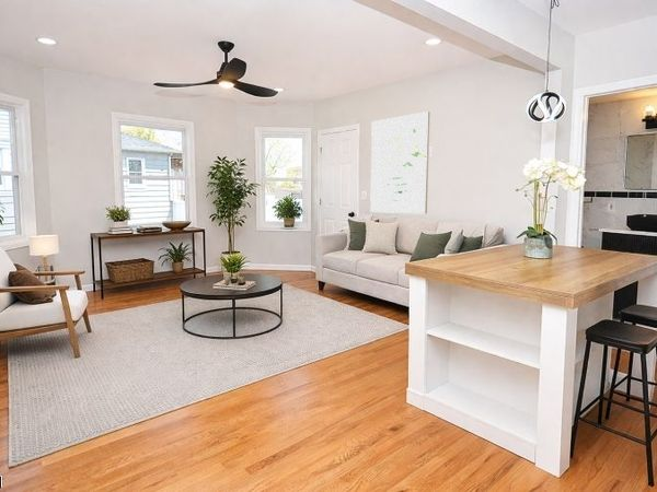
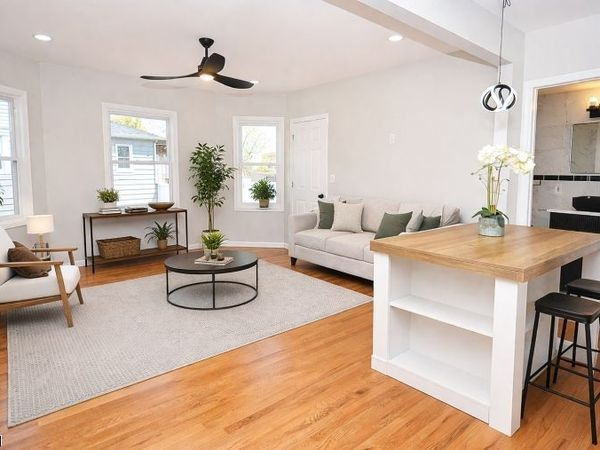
- wall art (397, 165)
